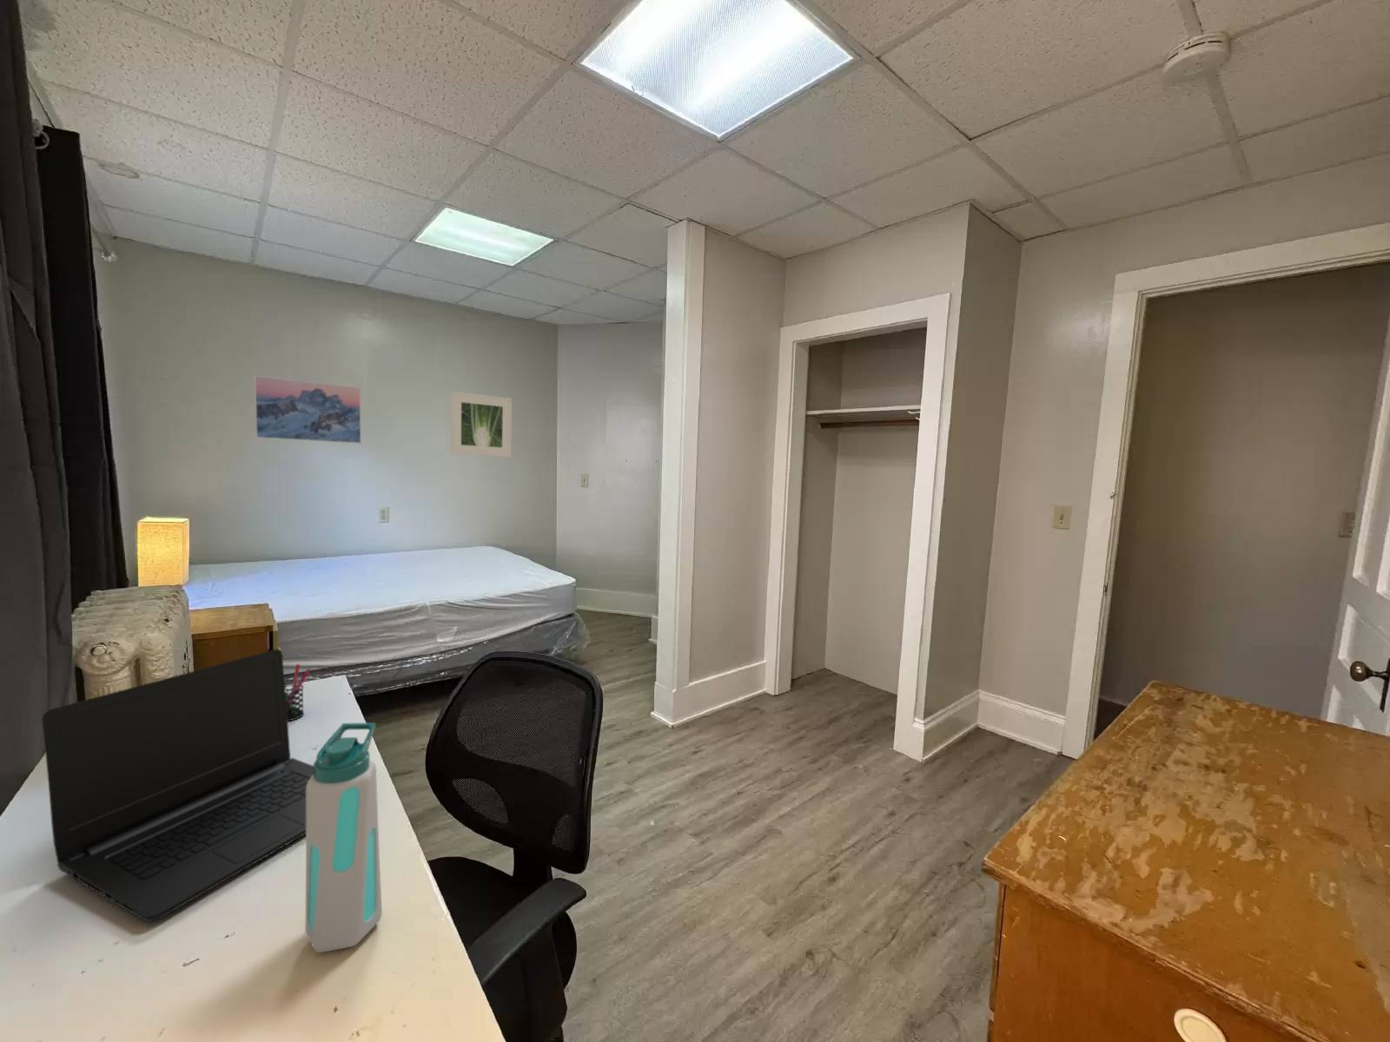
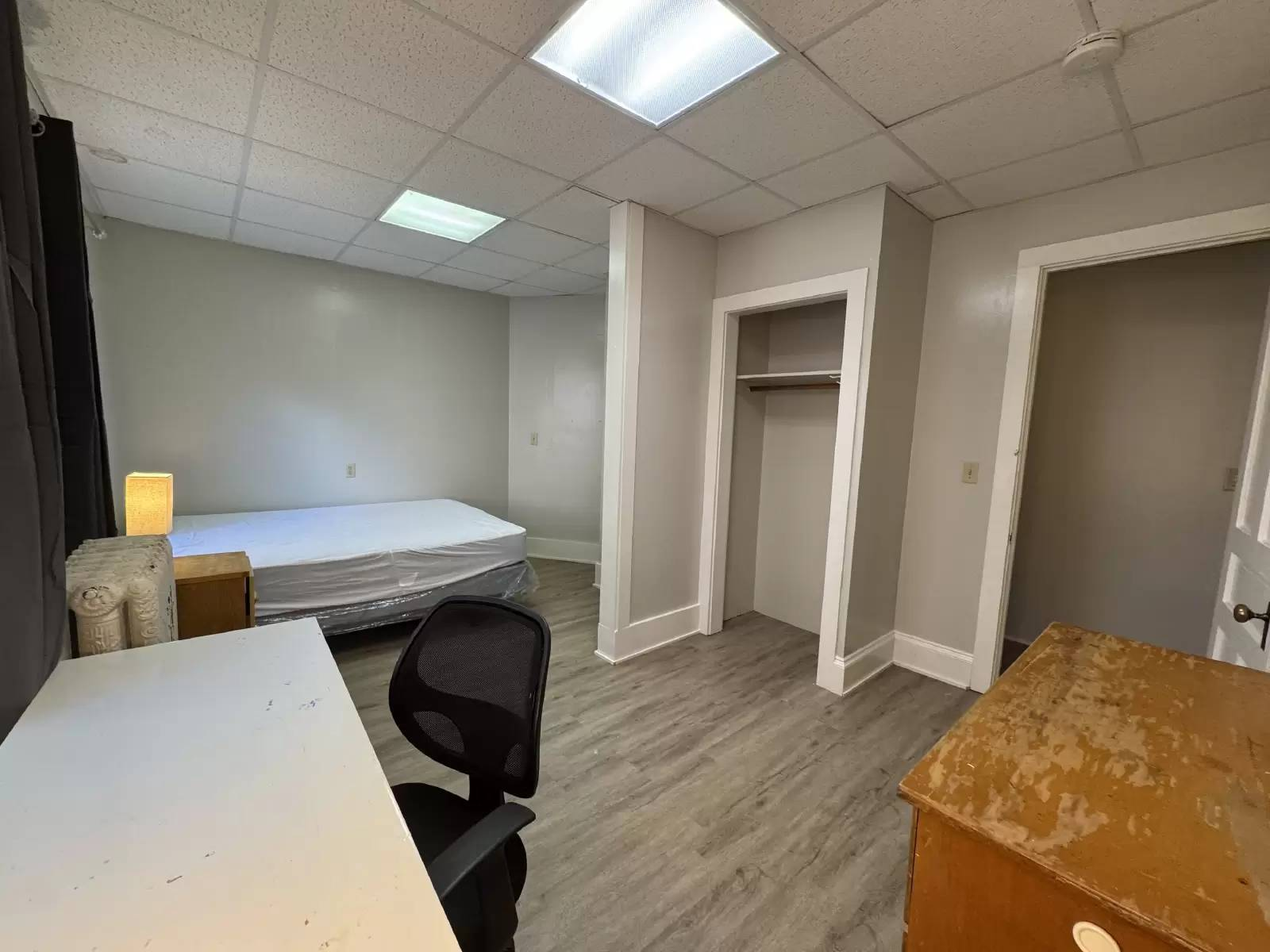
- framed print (482, 426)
- water bottle (344, 833)
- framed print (310, 410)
- pen holder (287, 691)
- laptop (228, 759)
